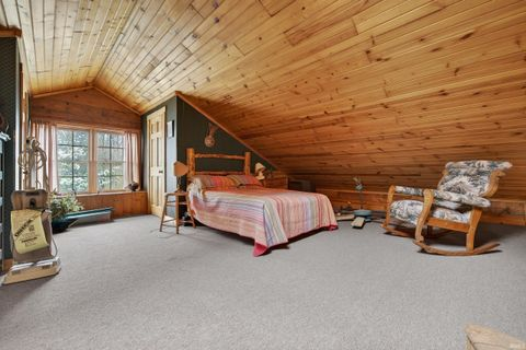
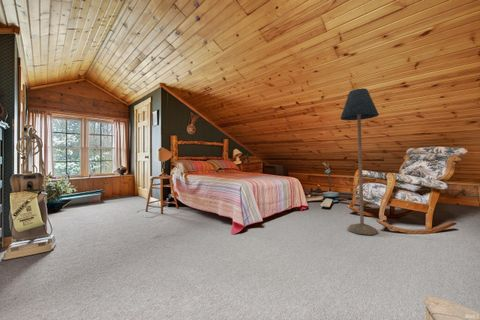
+ floor lamp (360, 160)
